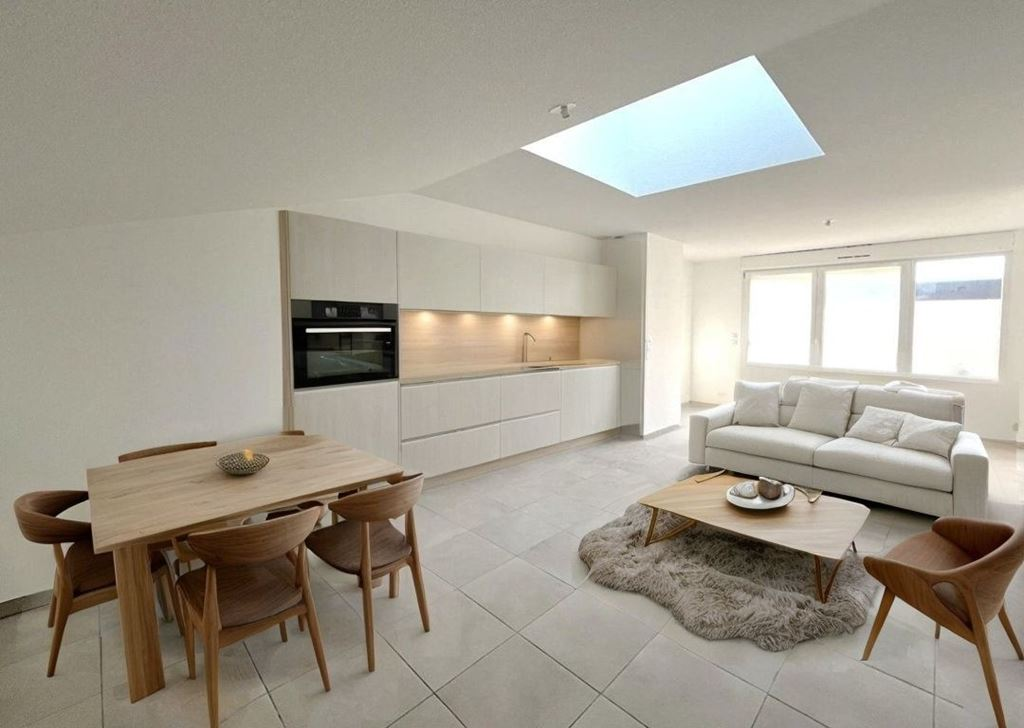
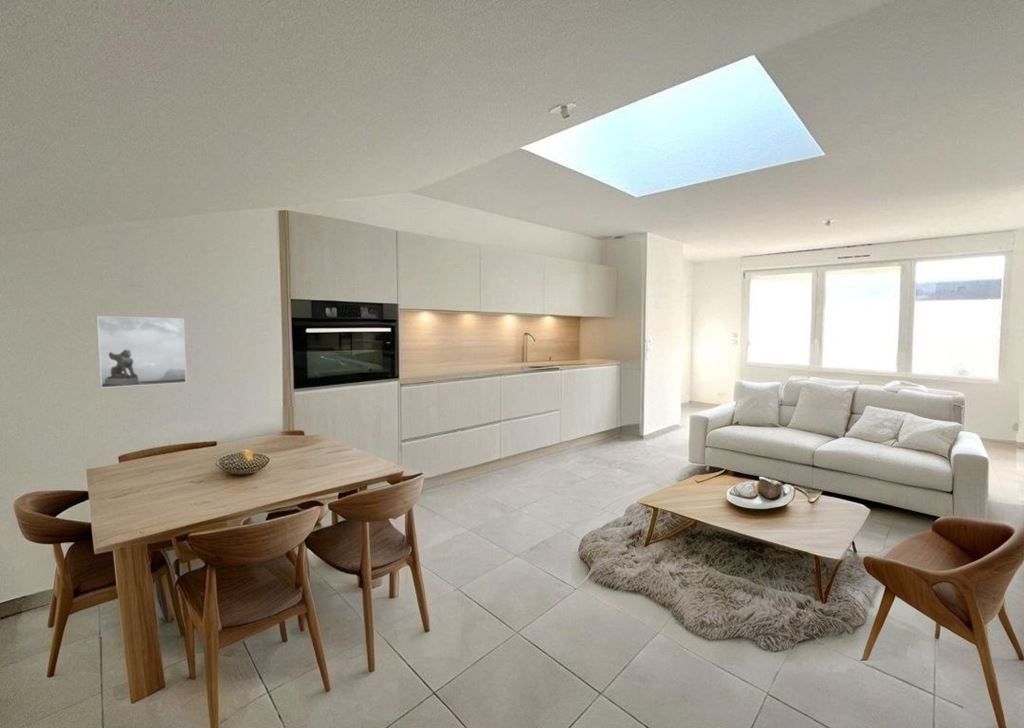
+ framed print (143, 351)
